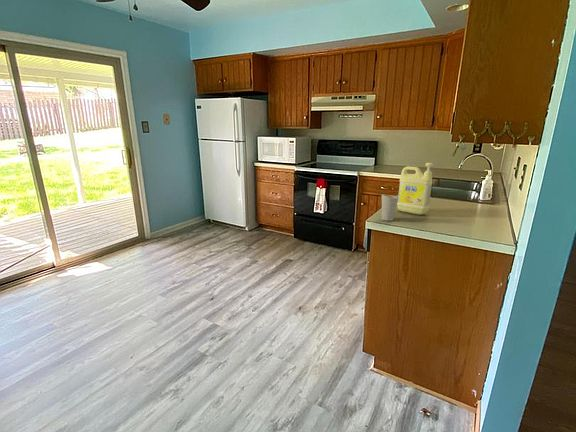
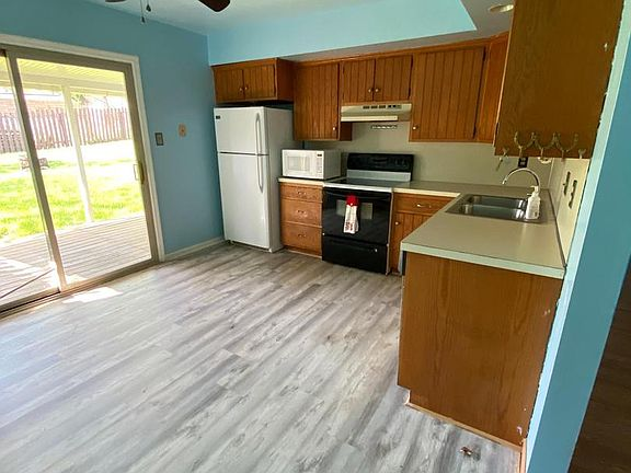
- detergent (415, 187)
- cup (388, 207)
